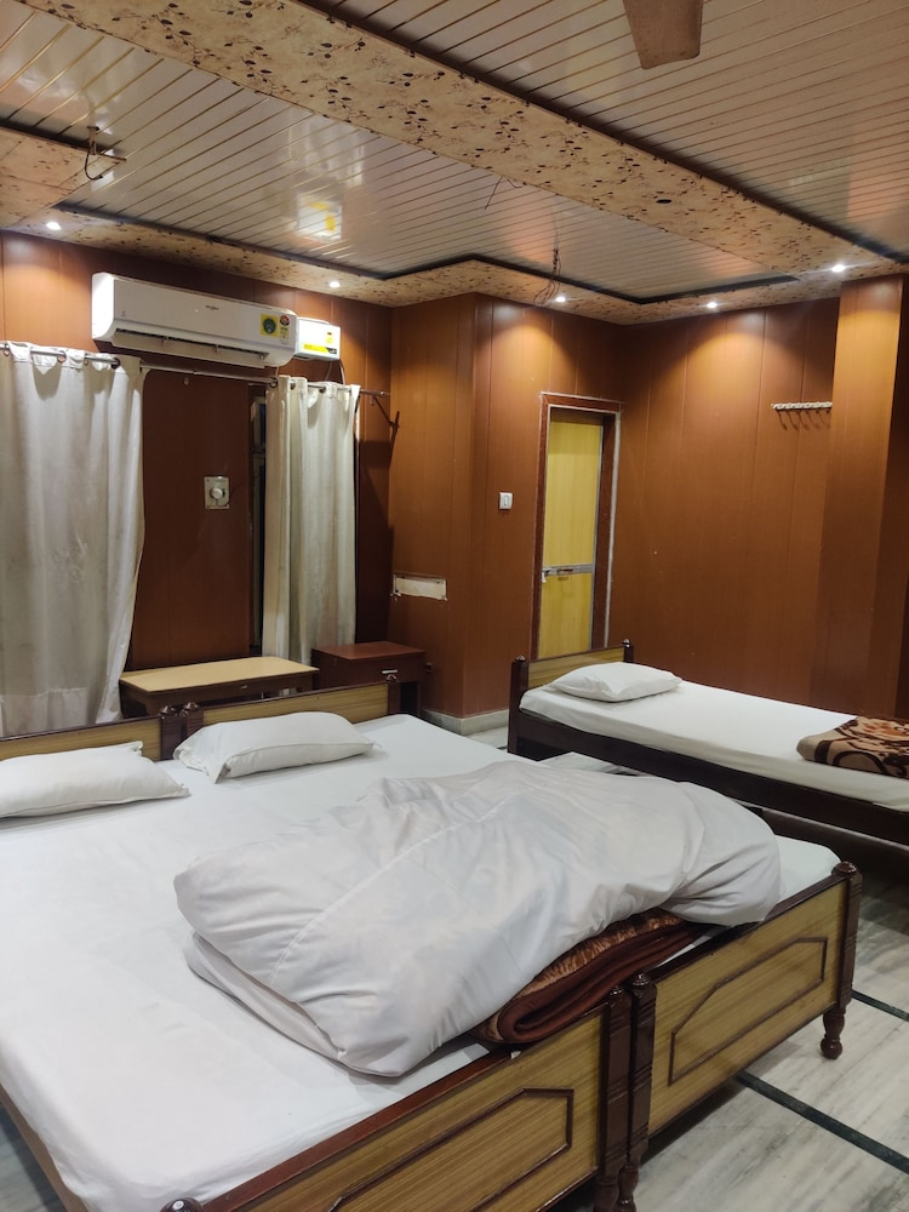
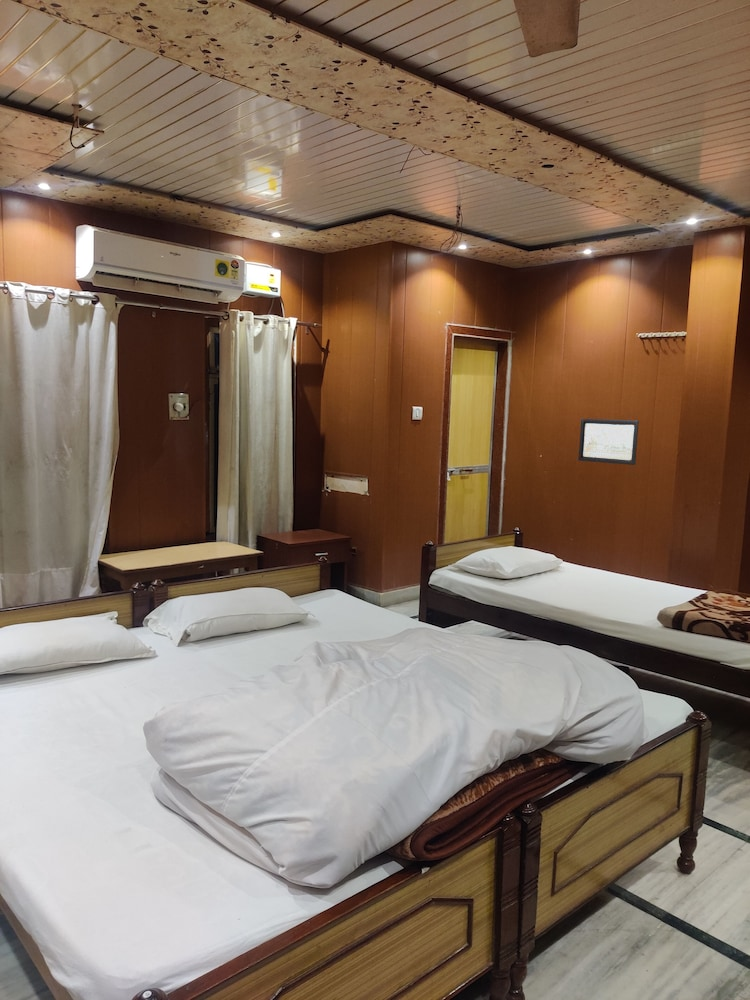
+ wall art (607, 441)
